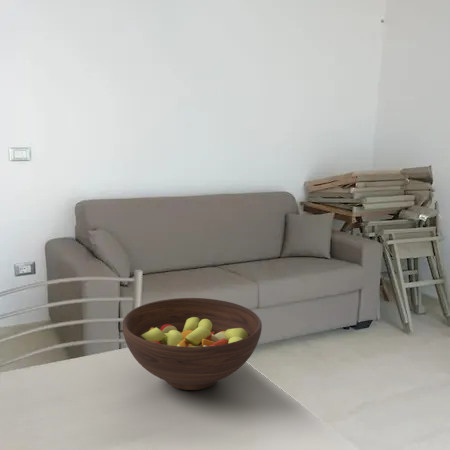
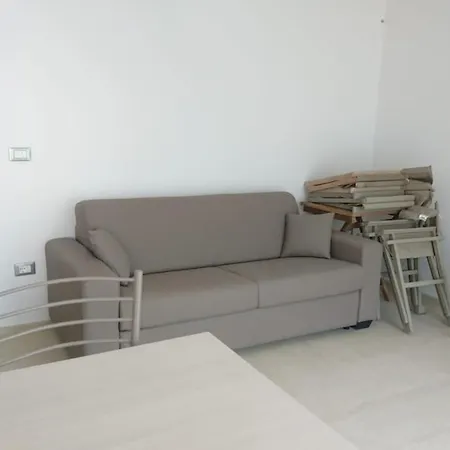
- fruit bowl (192, 349)
